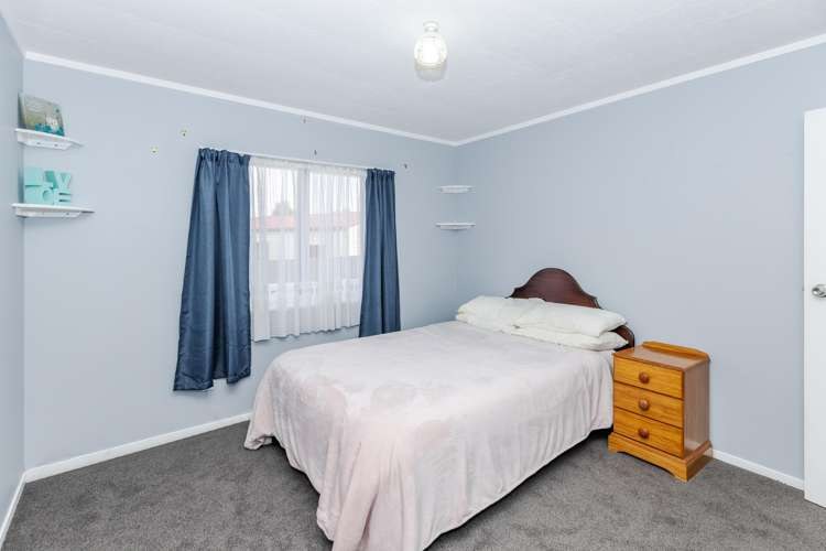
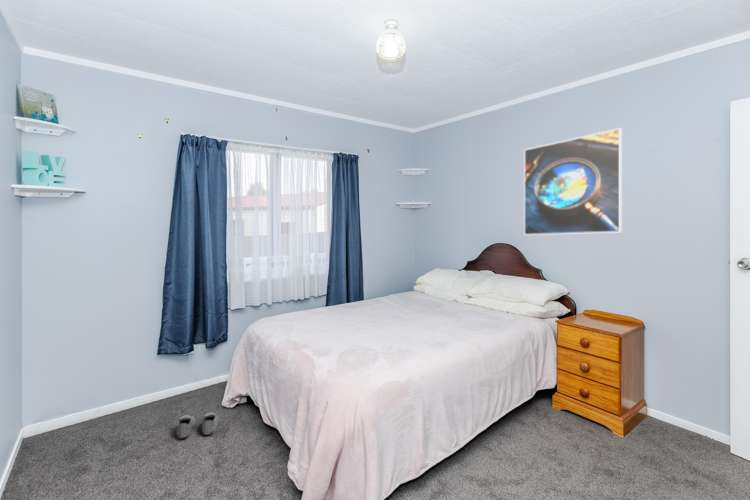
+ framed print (568, 186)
+ shoe (194, 420)
